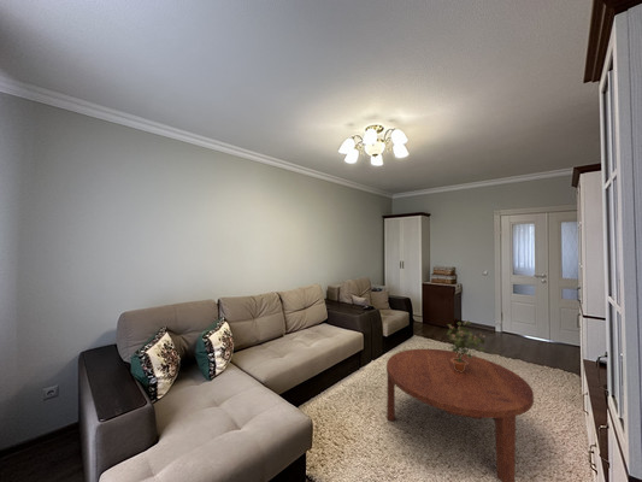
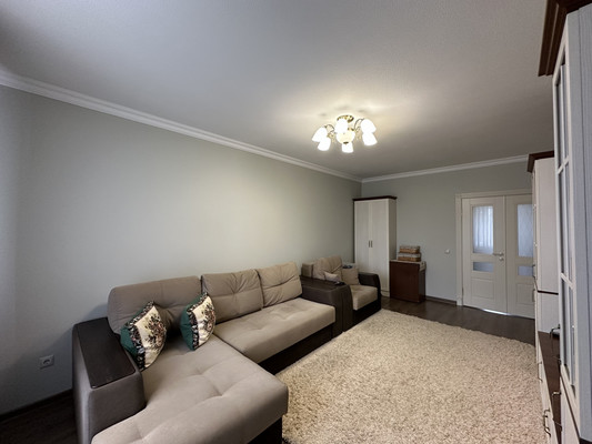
- coffee table (452, 400)
- potted plant (459, 345)
